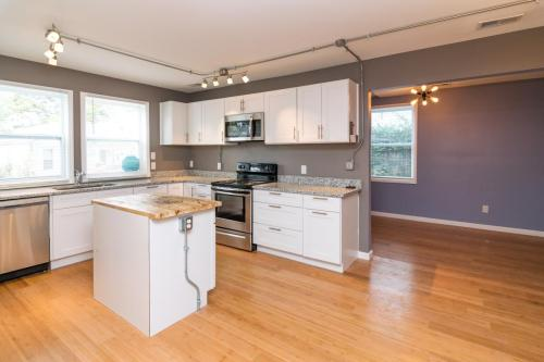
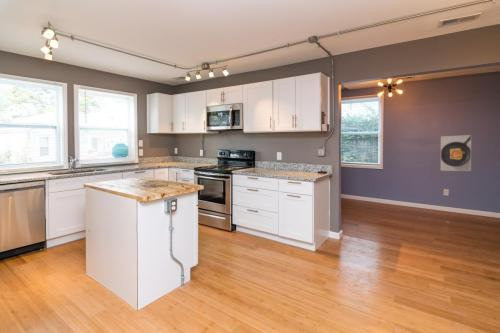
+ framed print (455, 153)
